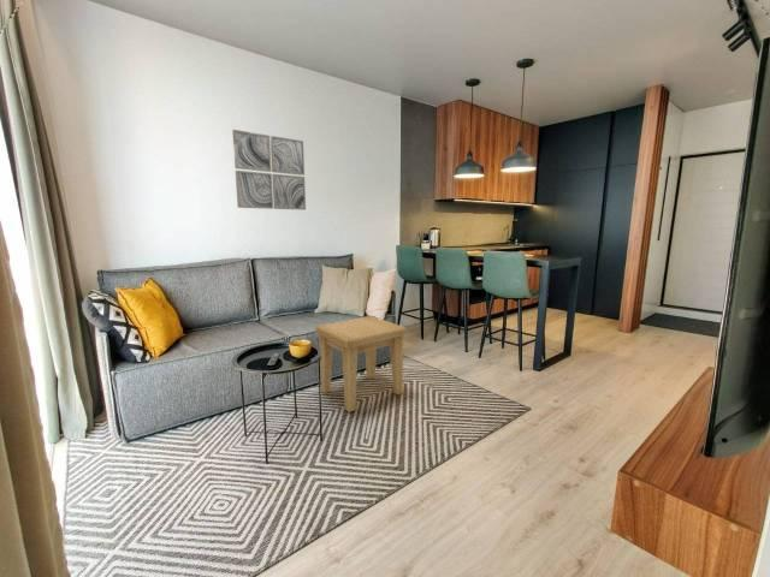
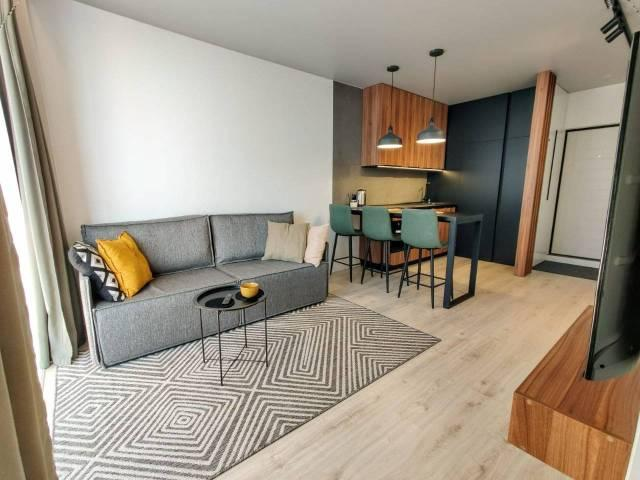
- side table (356, 359)
- wall art (271, 173)
